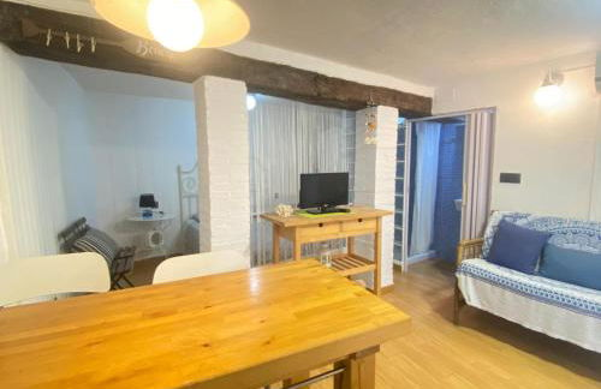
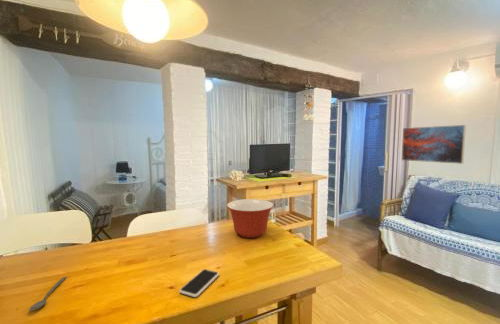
+ spoon (50, 291)
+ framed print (430, 144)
+ smartphone (200, 281)
+ mixing bowl (250, 218)
